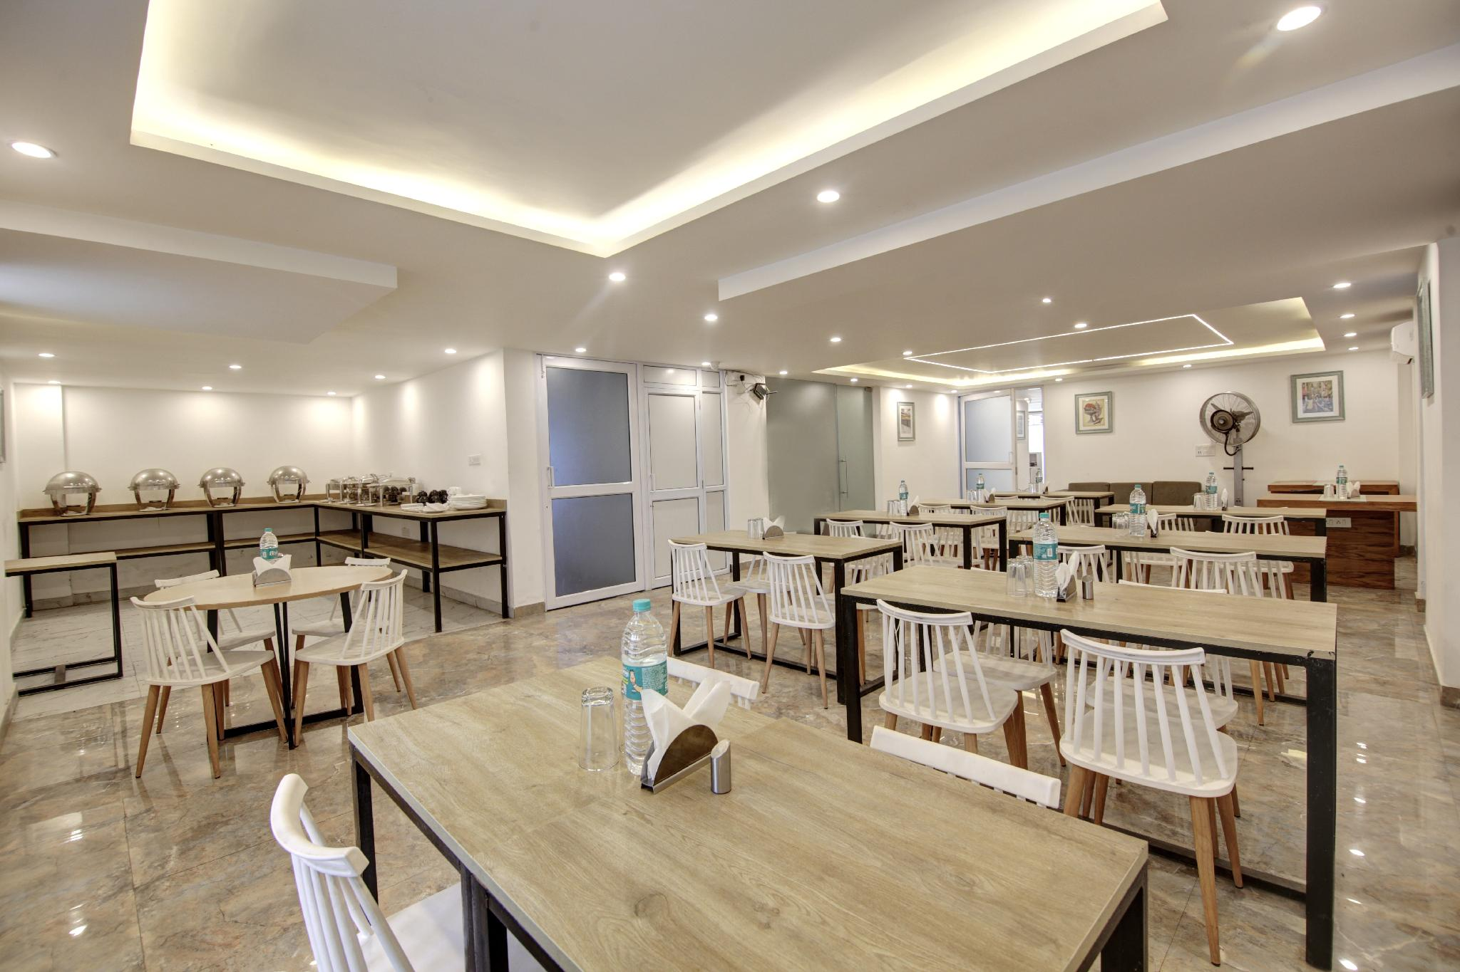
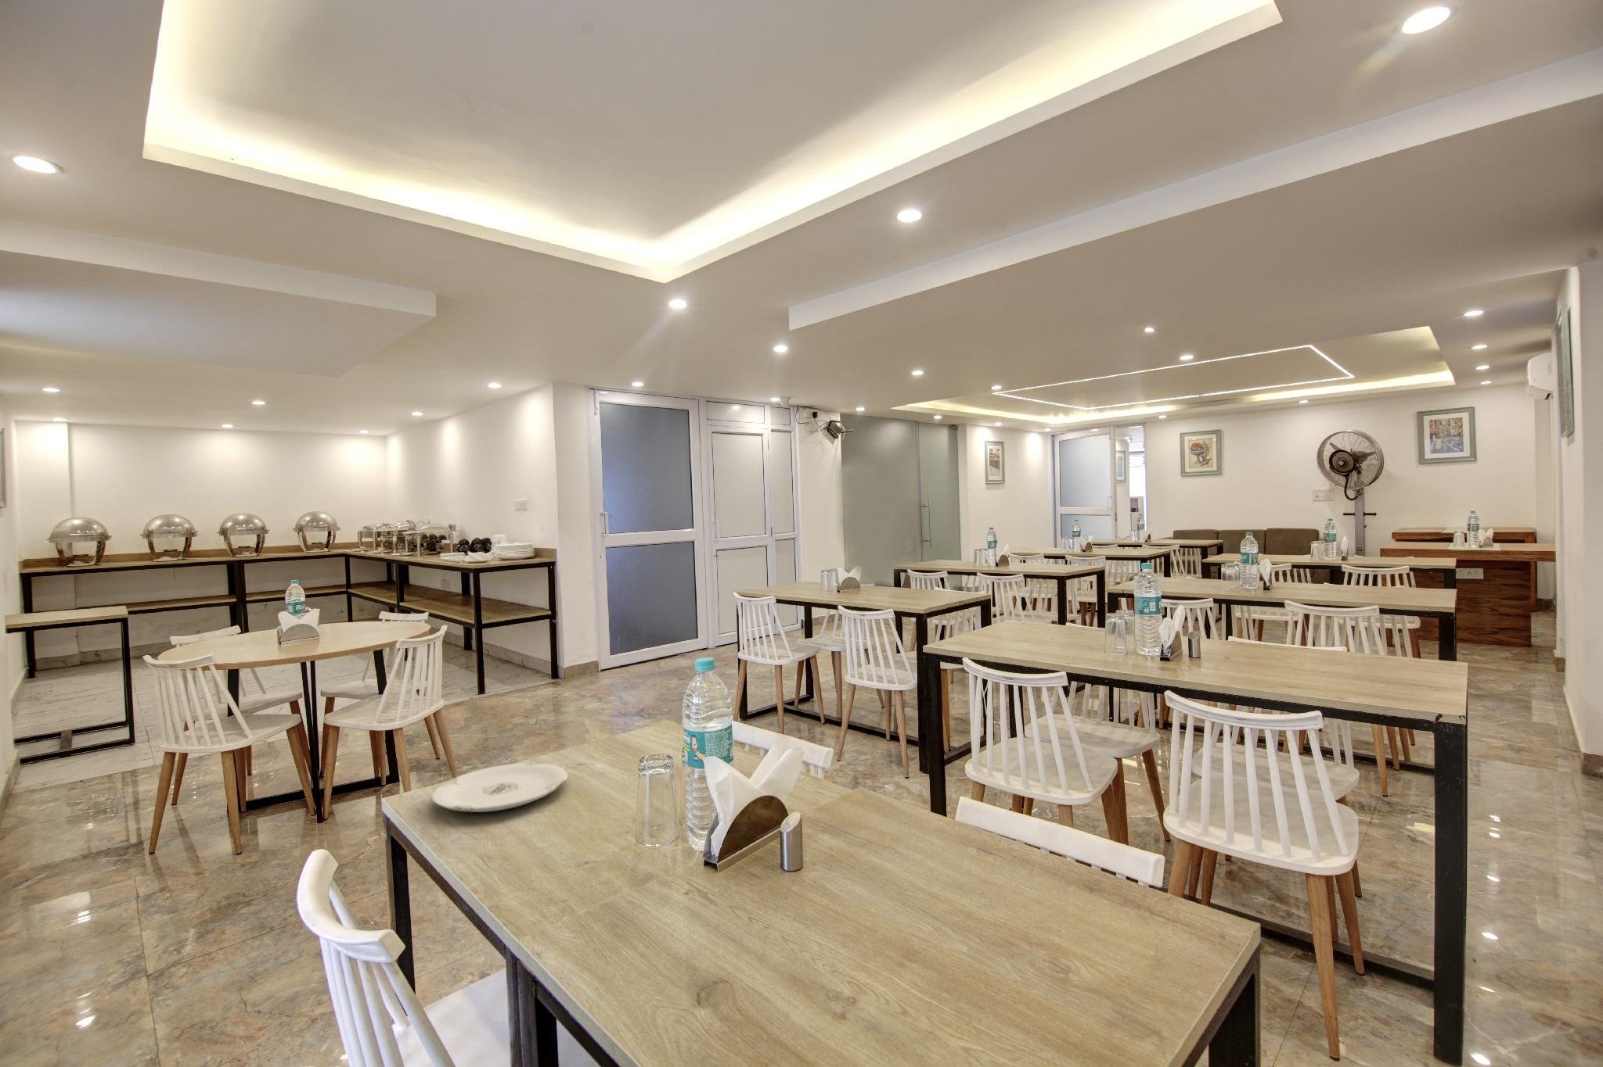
+ plate (502, 788)
